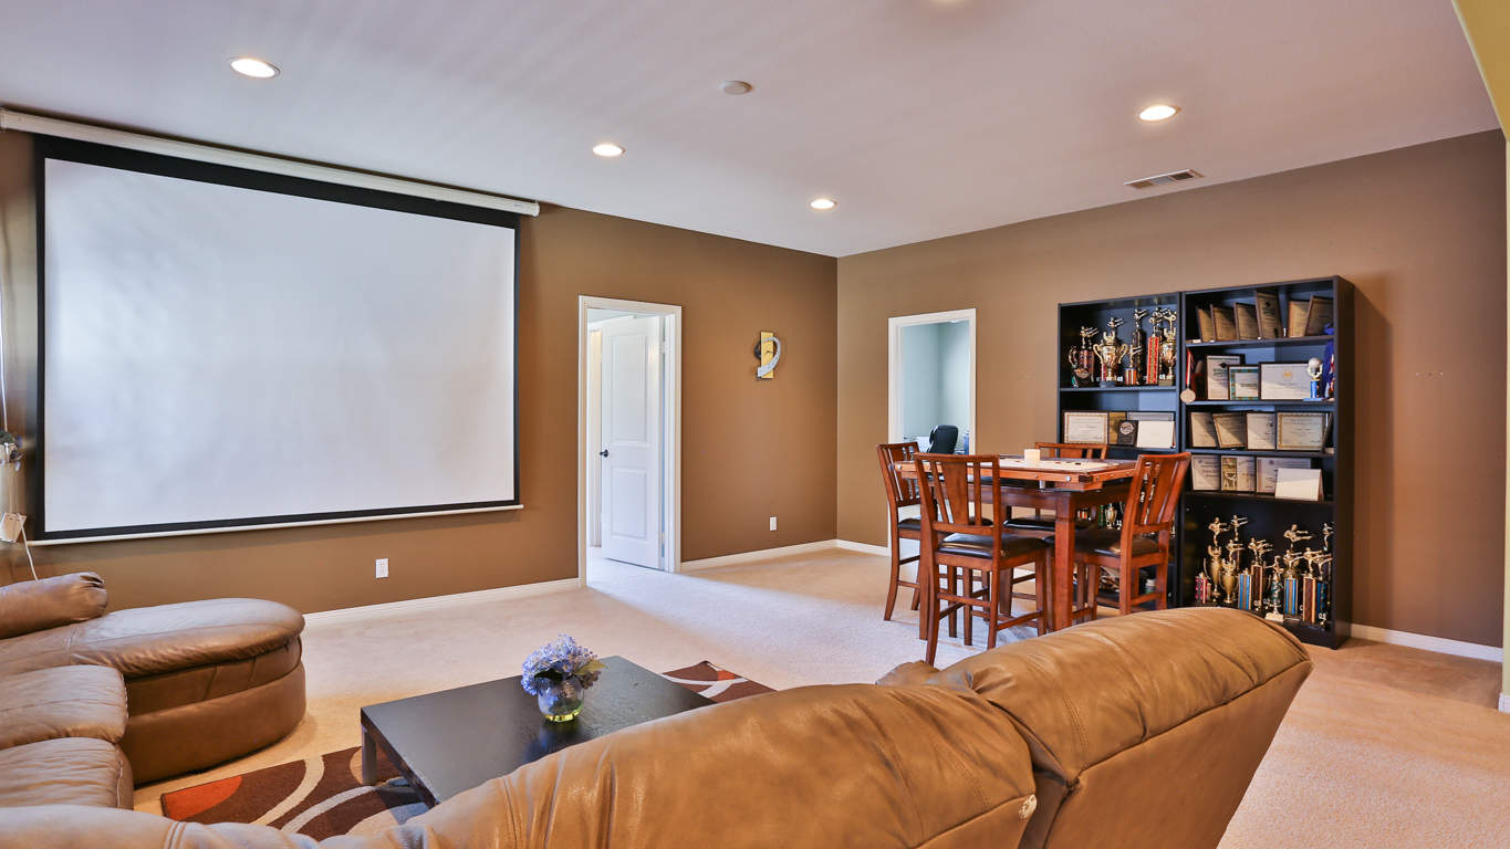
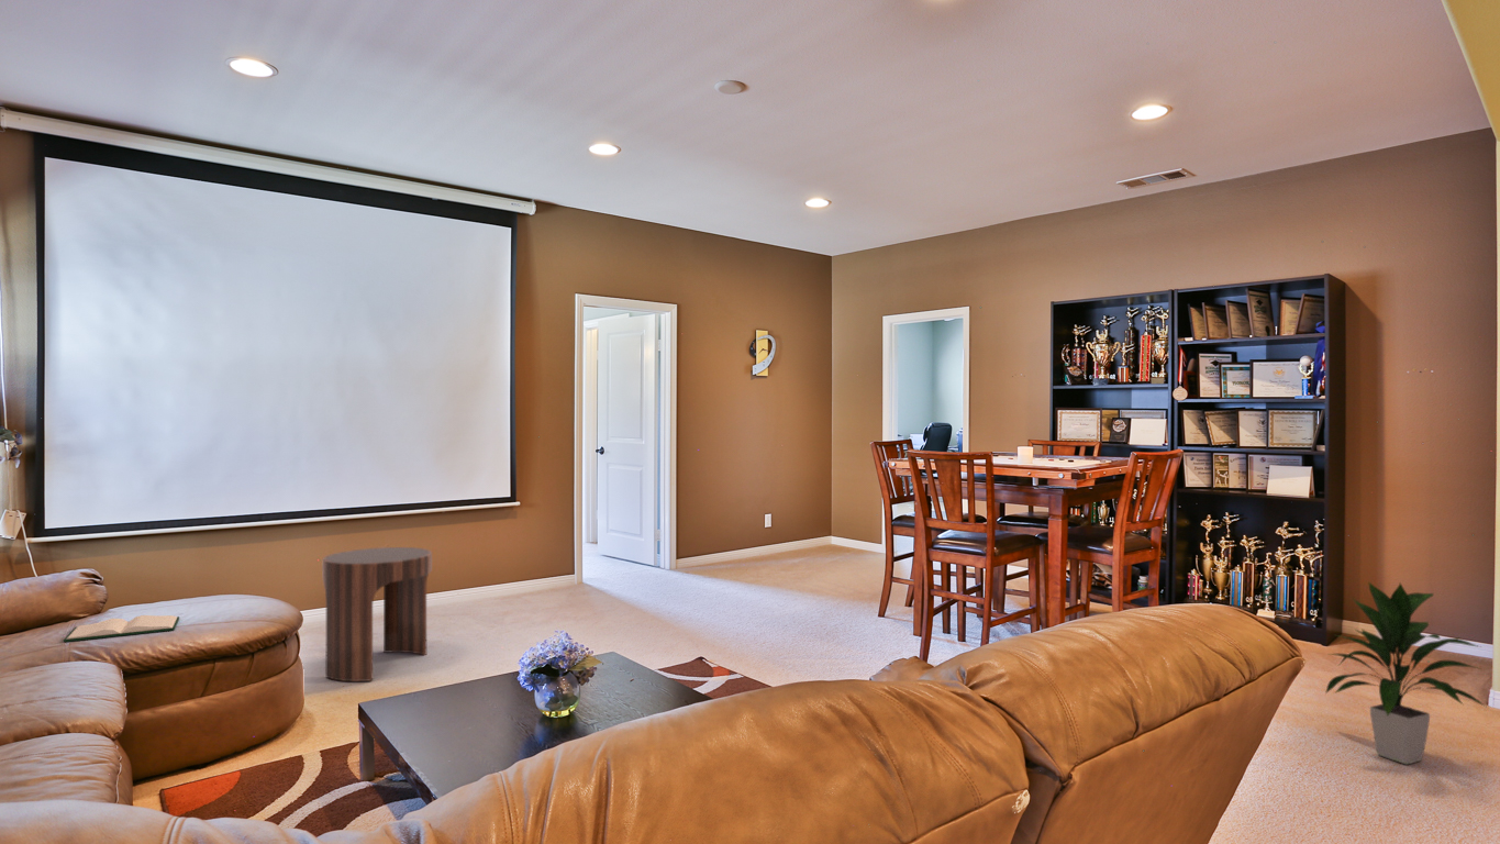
+ indoor plant (1395, 666)
+ side table (384, 610)
+ hardback book (124, 625)
